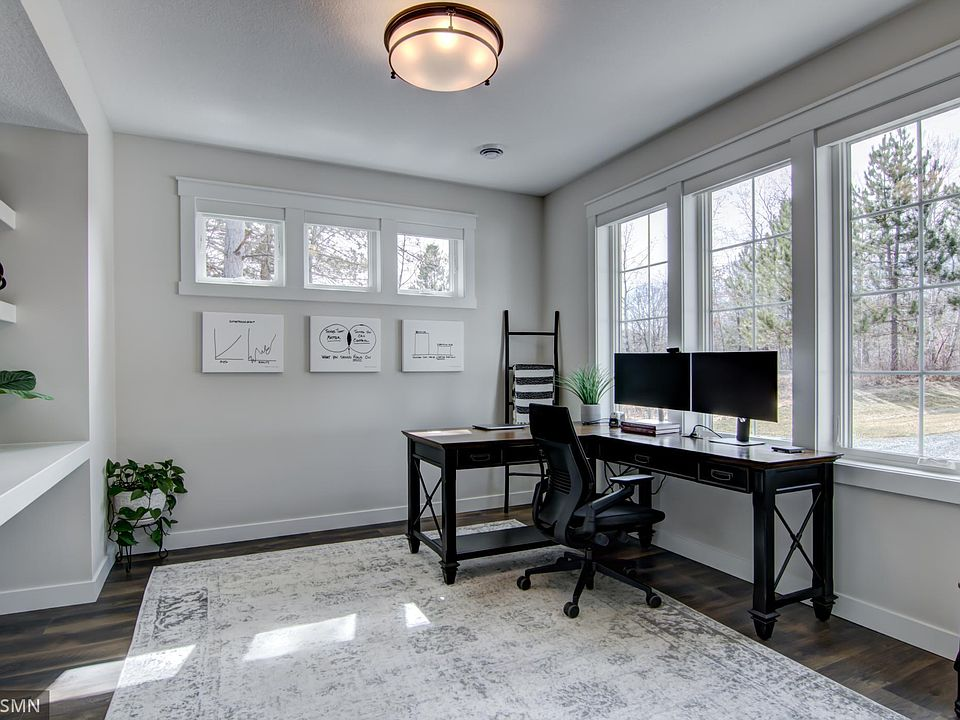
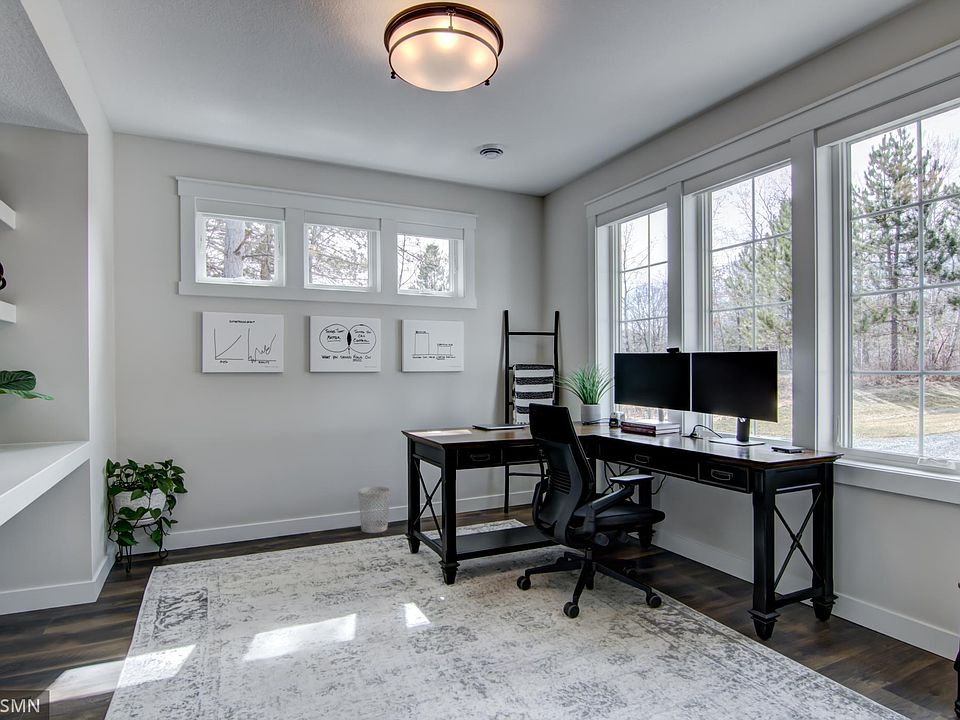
+ wastebasket (374, 509)
